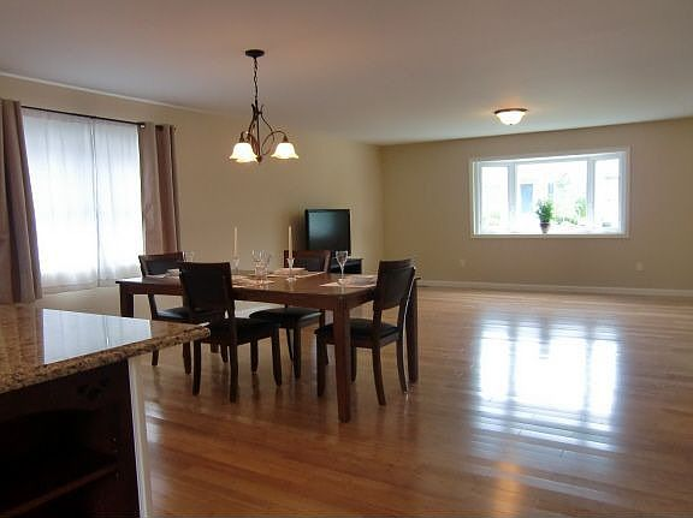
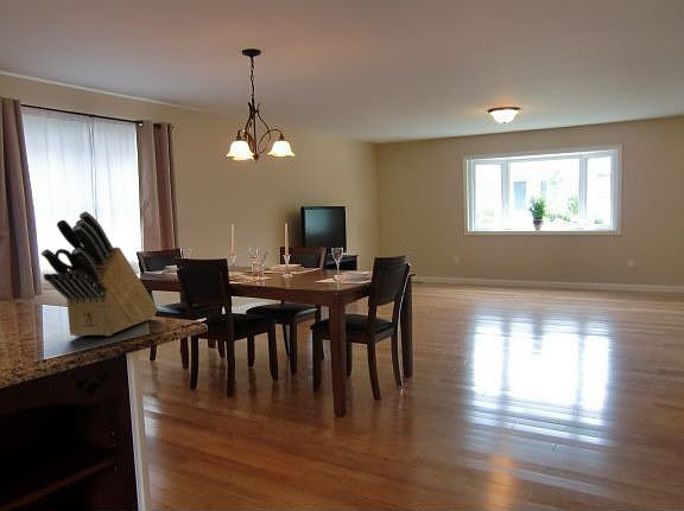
+ knife block (103, 272)
